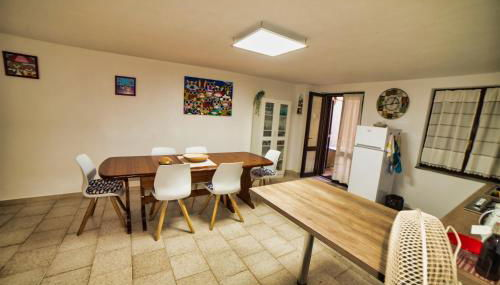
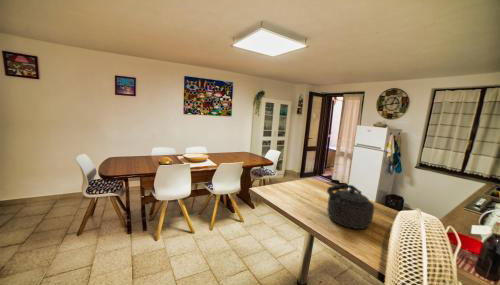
+ kettle (348, 204)
